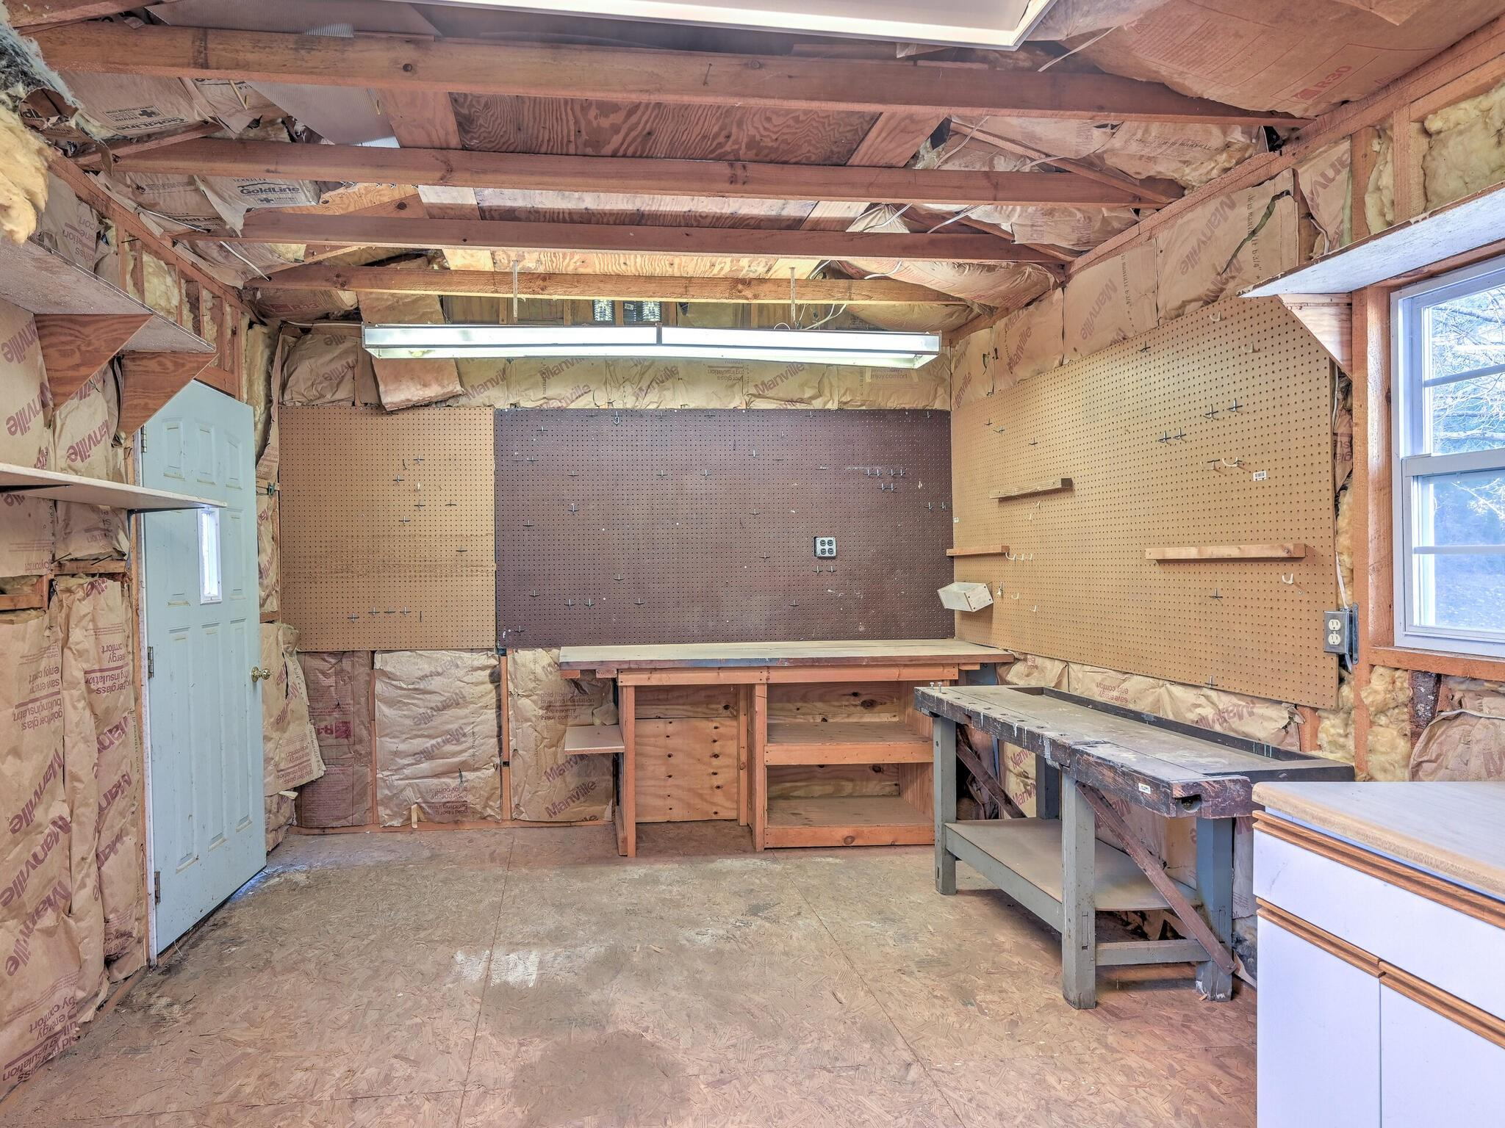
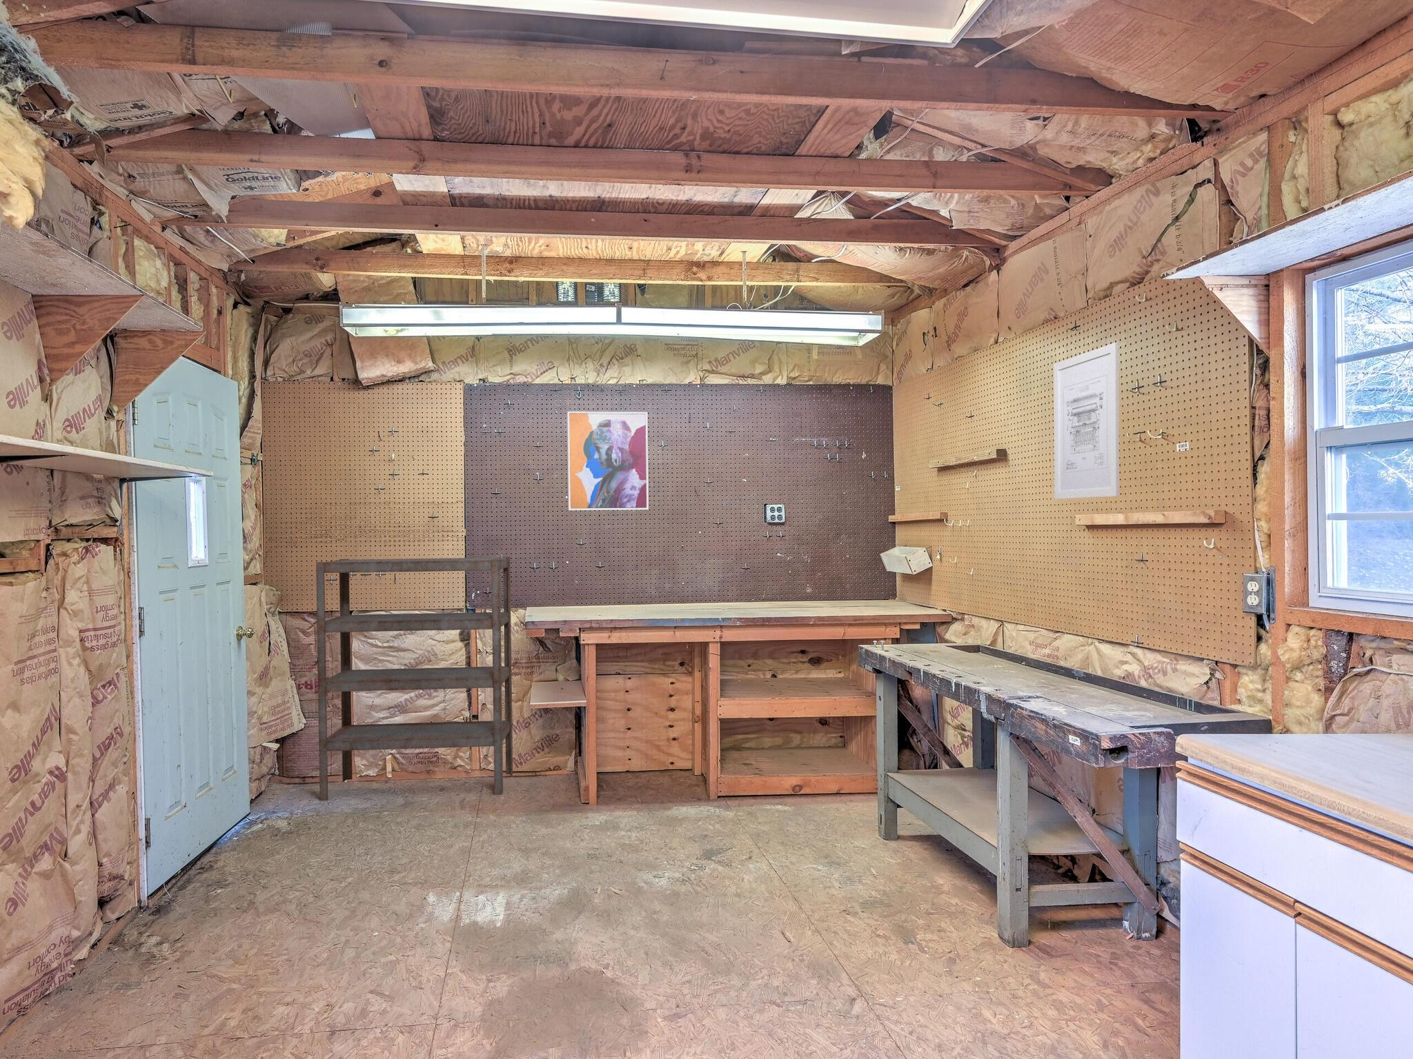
+ wall art (1084, 425)
+ wall art (607, 461)
+ shelving unit (418, 673)
